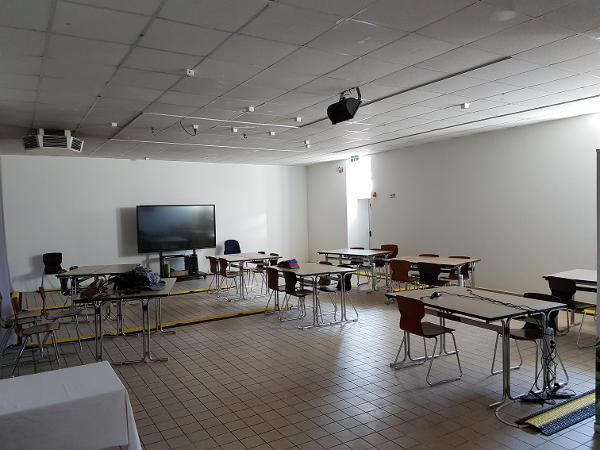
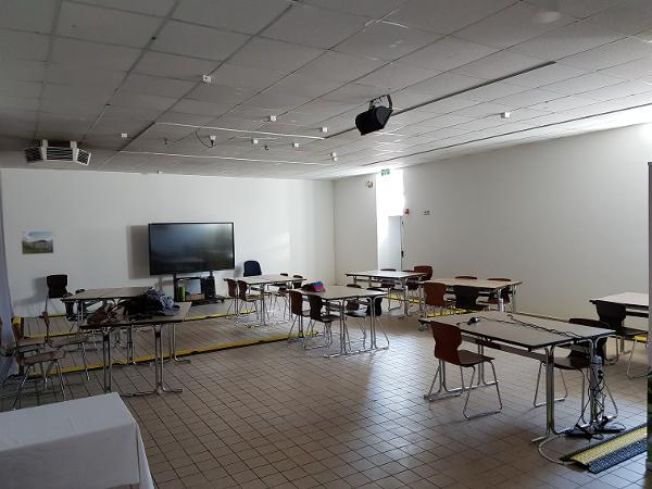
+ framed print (37, 242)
